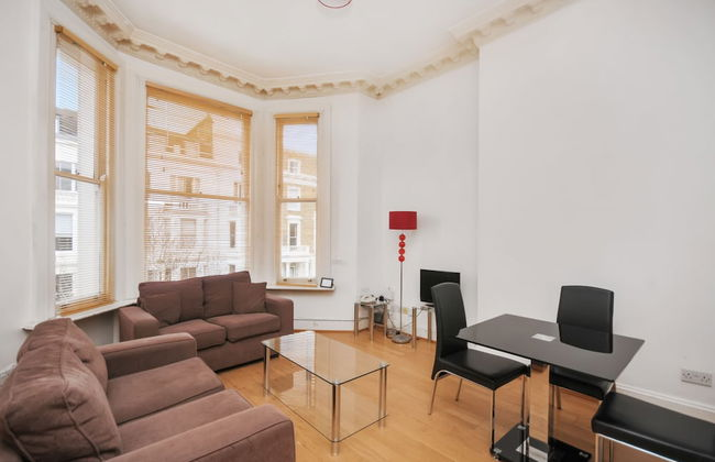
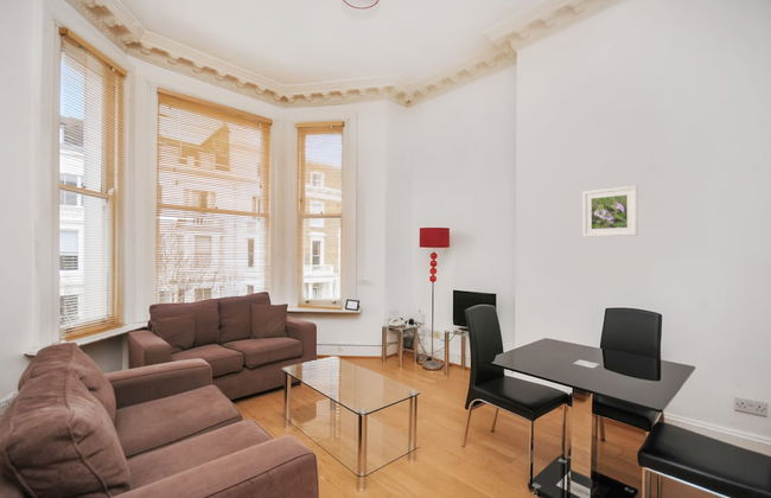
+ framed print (608, 212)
